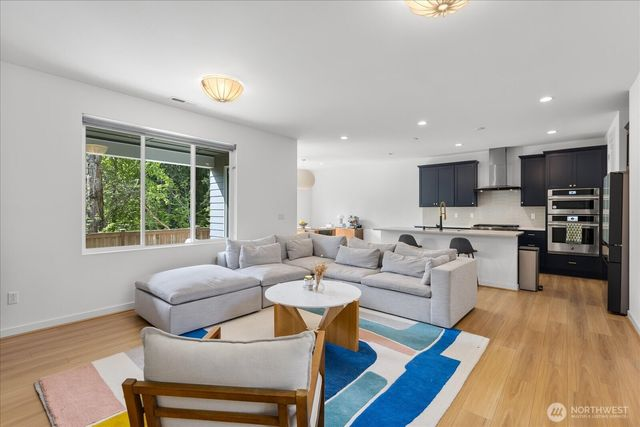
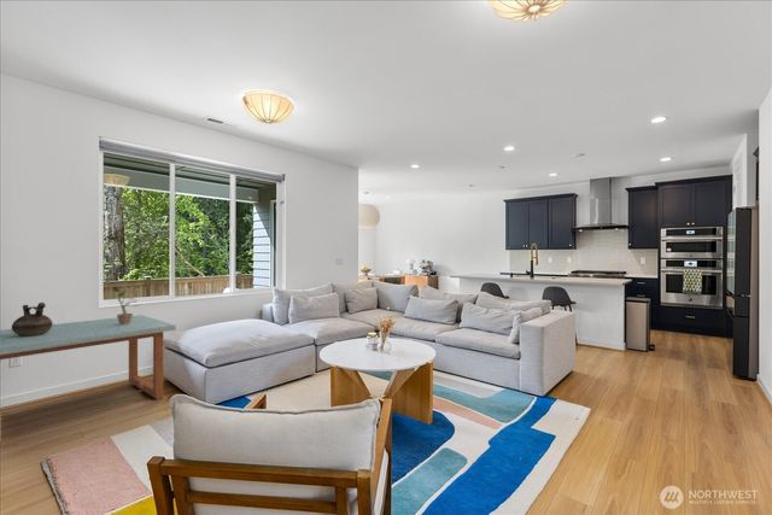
+ potted plant (124, 304)
+ ceramic vessel (33, 317)
+ bench (76, 347)
